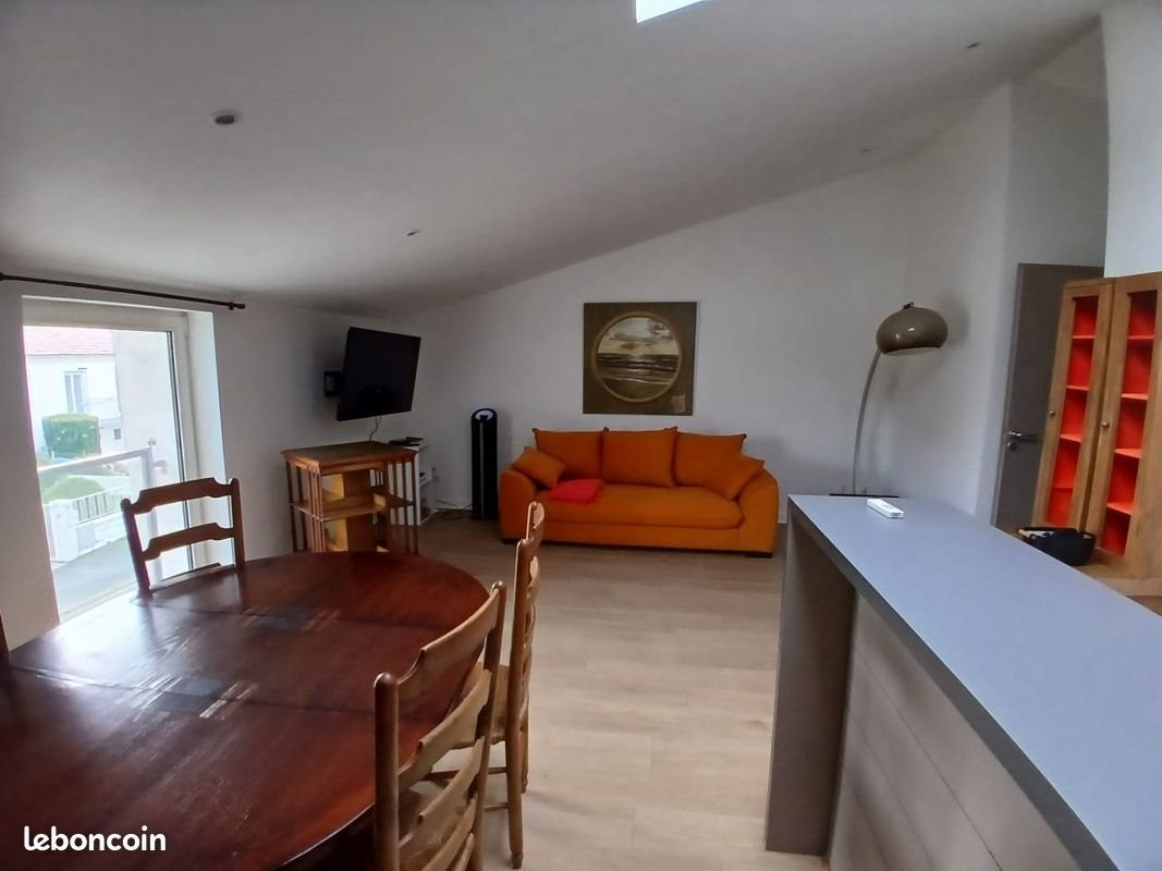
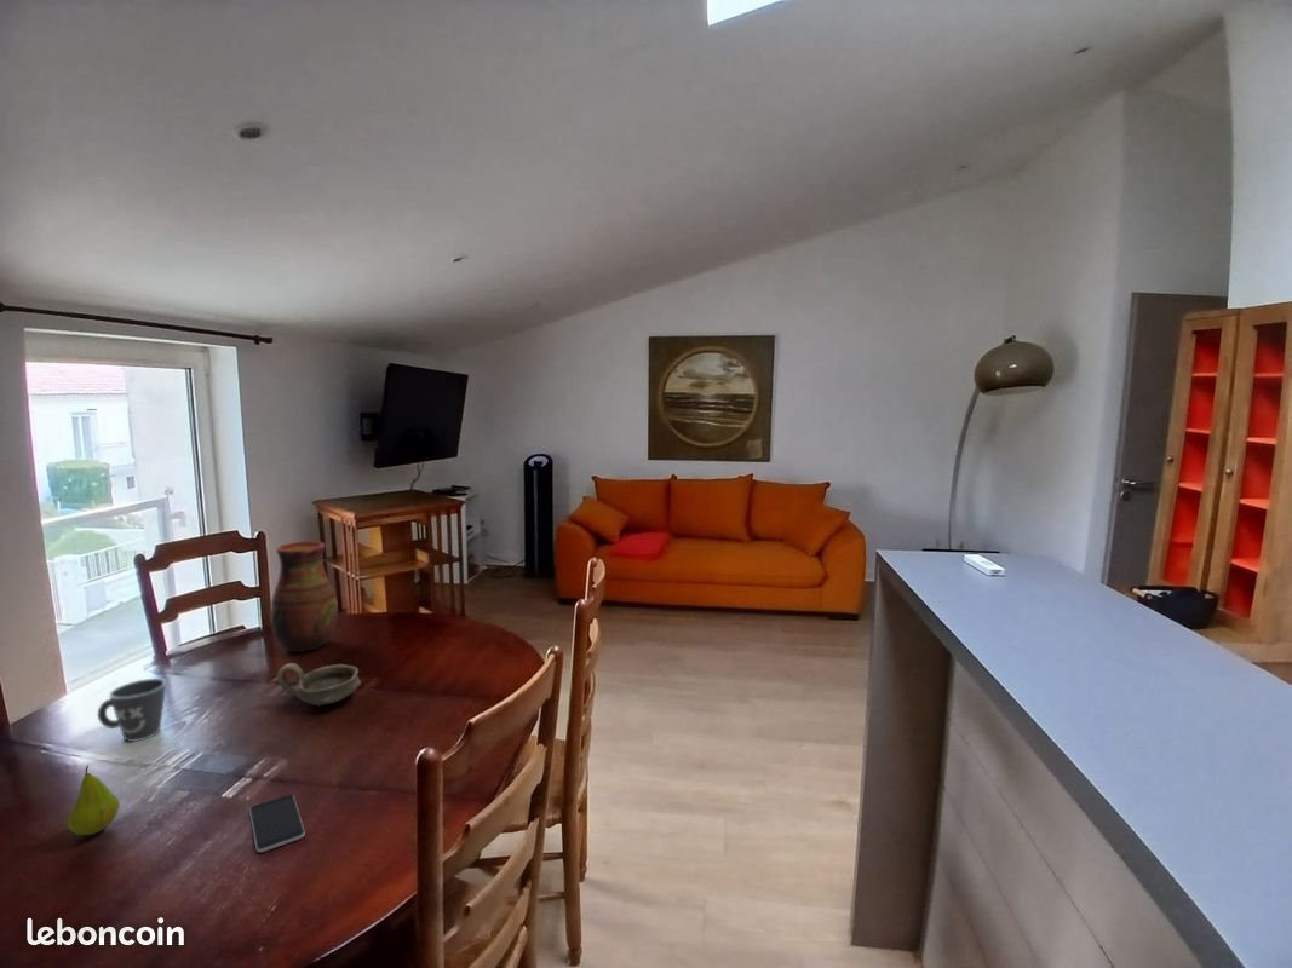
+ smartphone (276, 822)
+ mug (132, 711)
+ vase (304, 595)
+ bowl (320, 680)
+ fruit (91, 796)
